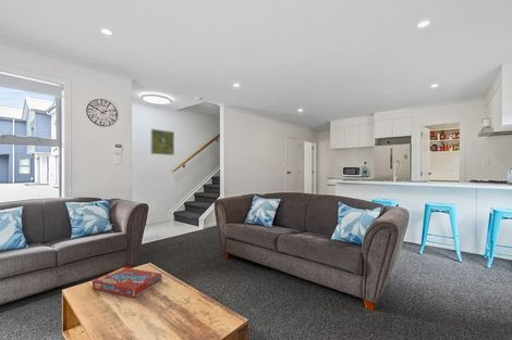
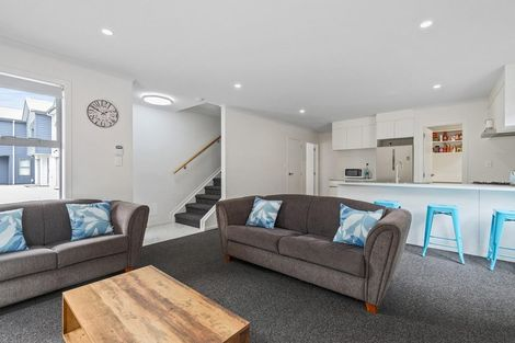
- snack box (127, 280)
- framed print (162, 142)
